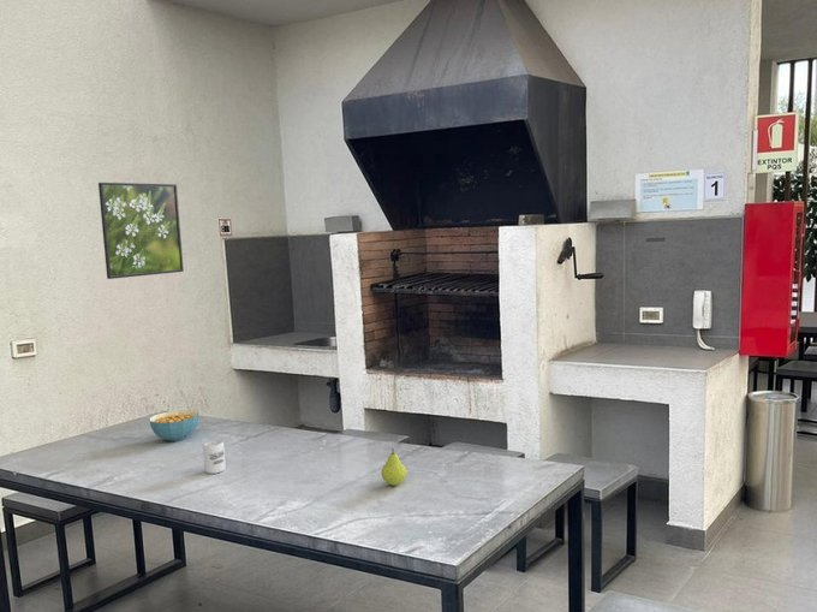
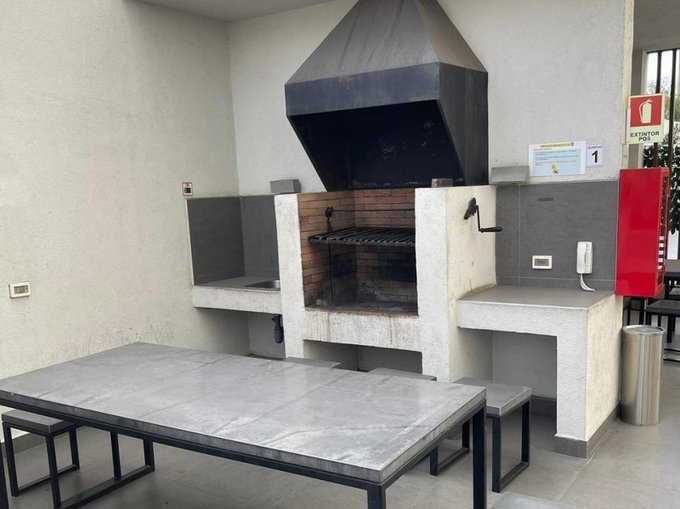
- cup (214, 457)
- fruit (393, 465)
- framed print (143, 230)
- cereal bowl (174, 427)
